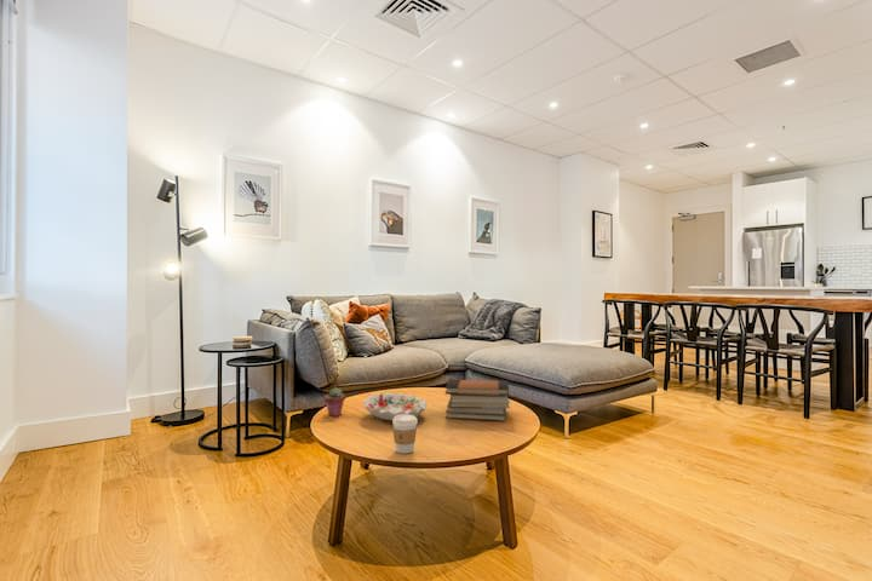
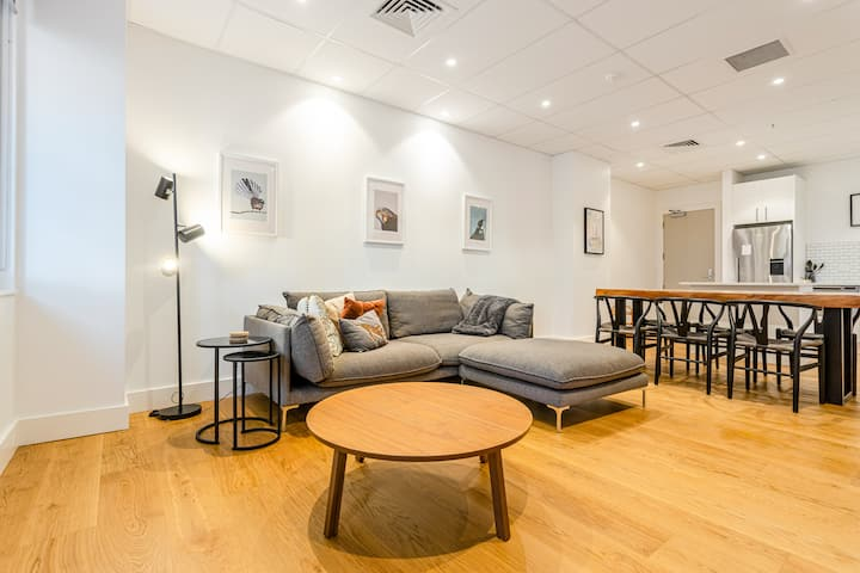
- book stack (477, 398)
- coffee cup (405, 432)
- potted succulent (334, 401)
- decorative bowl (395, 407)
